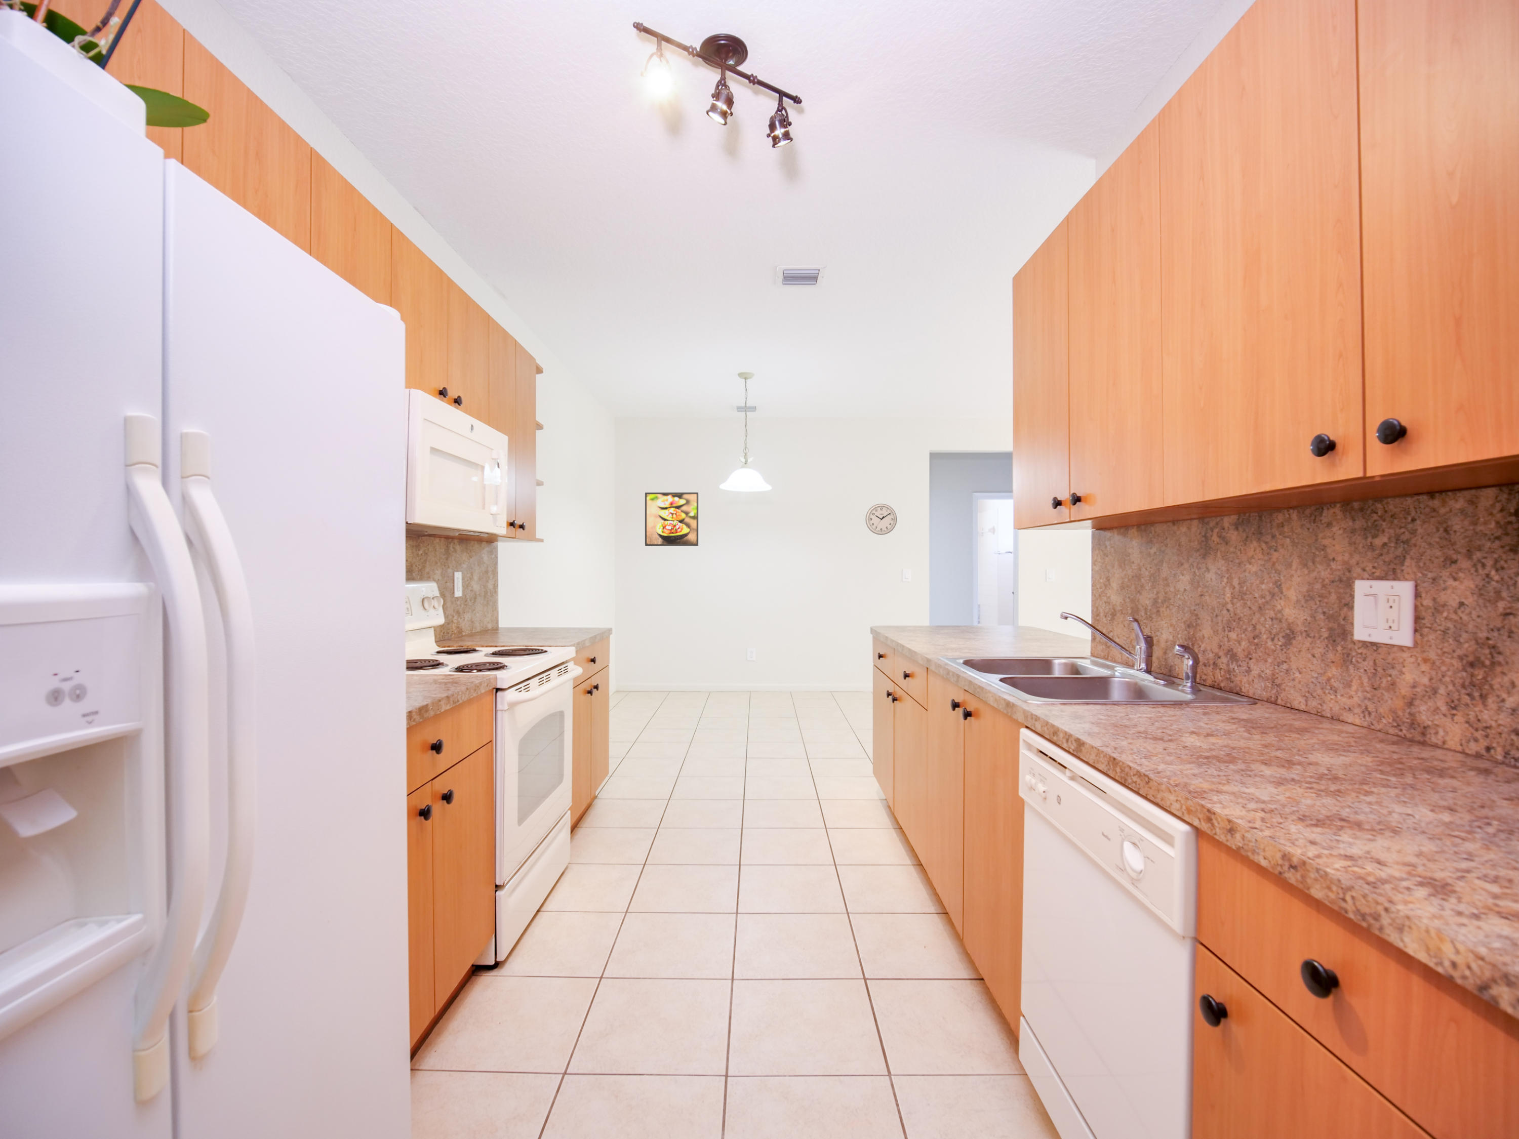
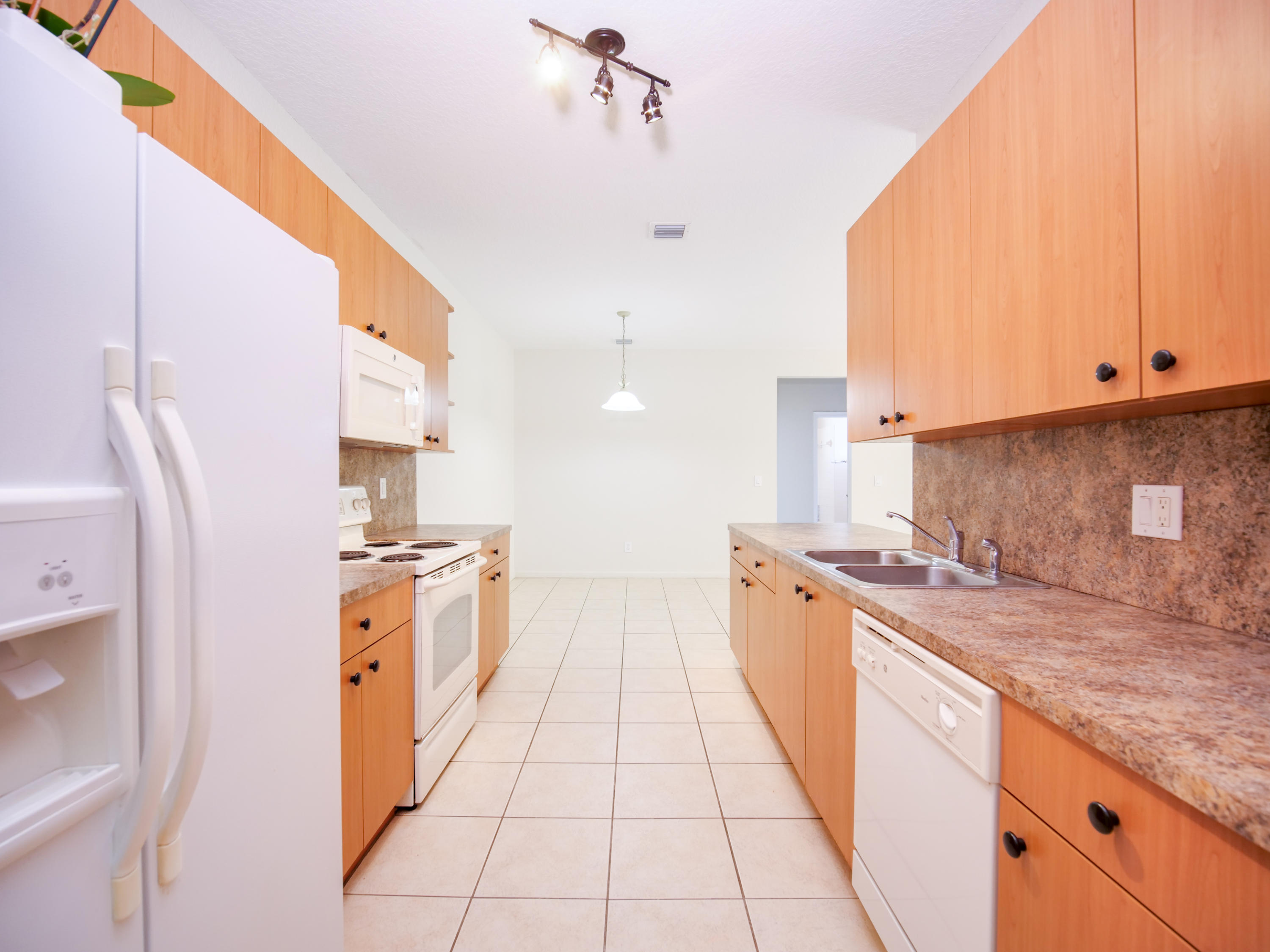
- wall clock (881, 519)
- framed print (671, 519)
